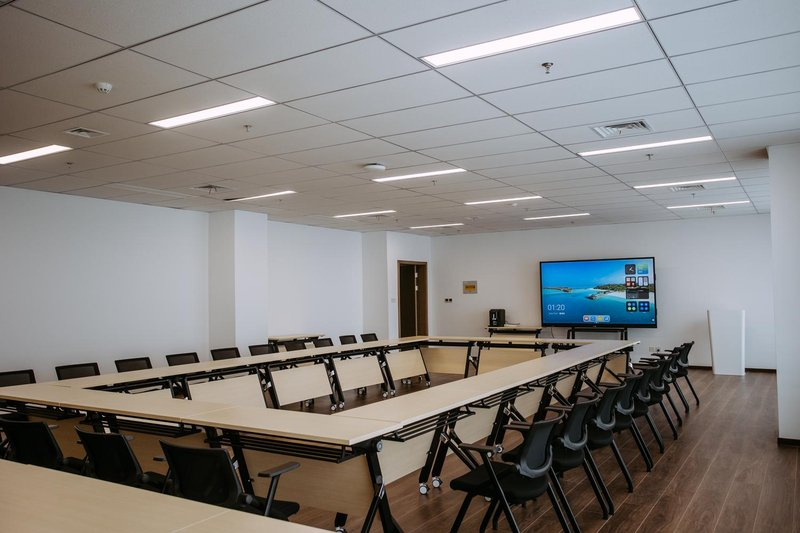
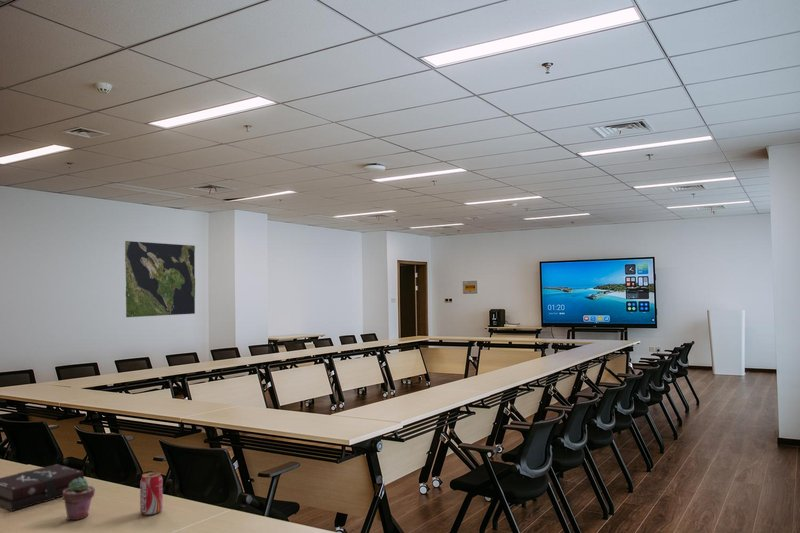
+ beverage can (151, 493)
+ world map (162, 279)
+ potted succulent (78, 497)
+ hardback book (36, 485)
